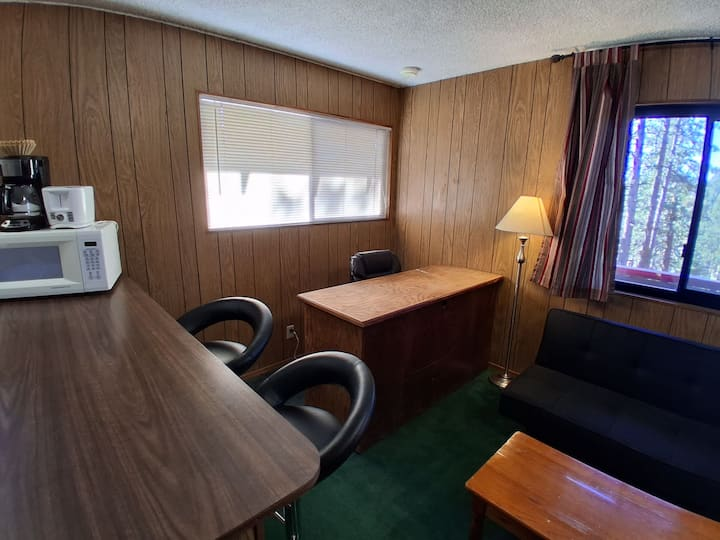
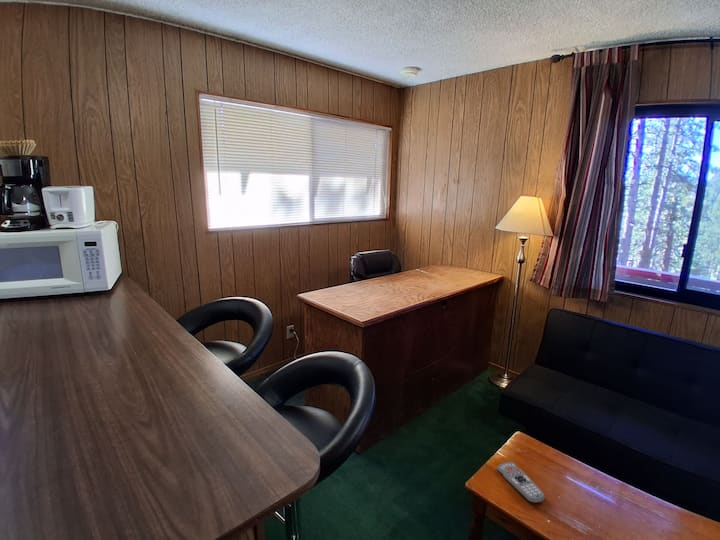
+ remote control (520, 481)
